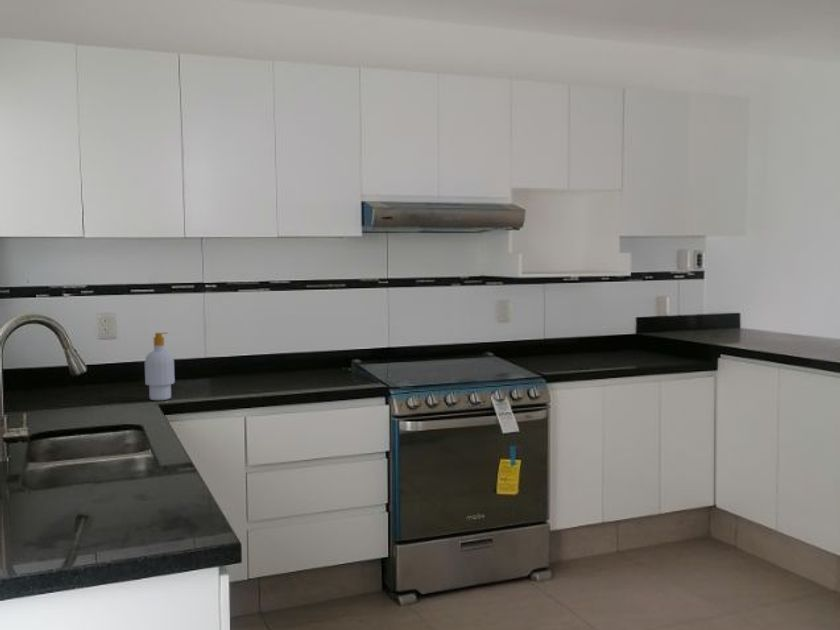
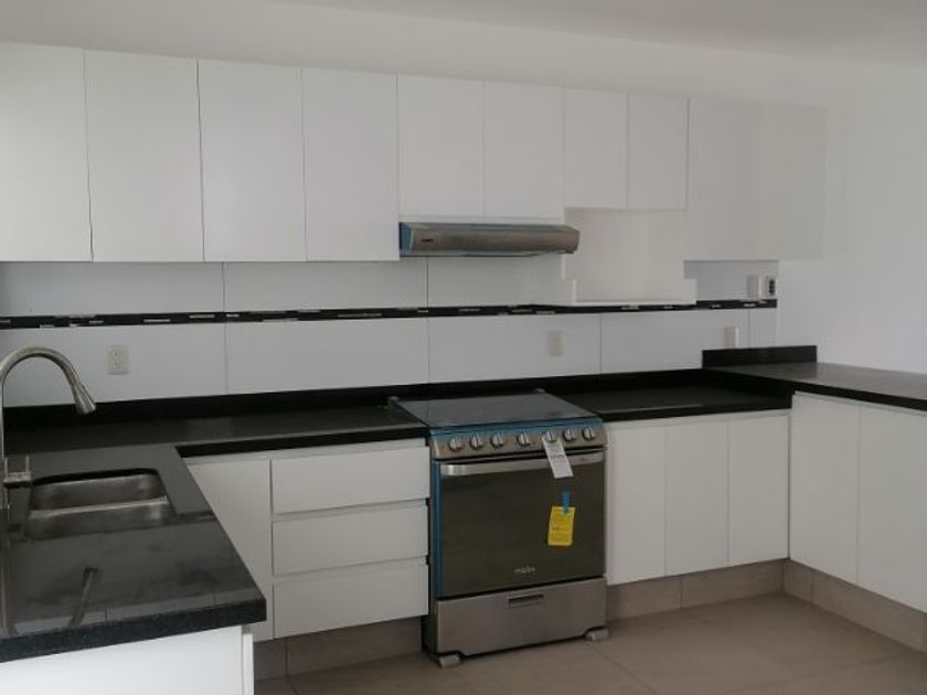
- soap bottle (159, 366)
